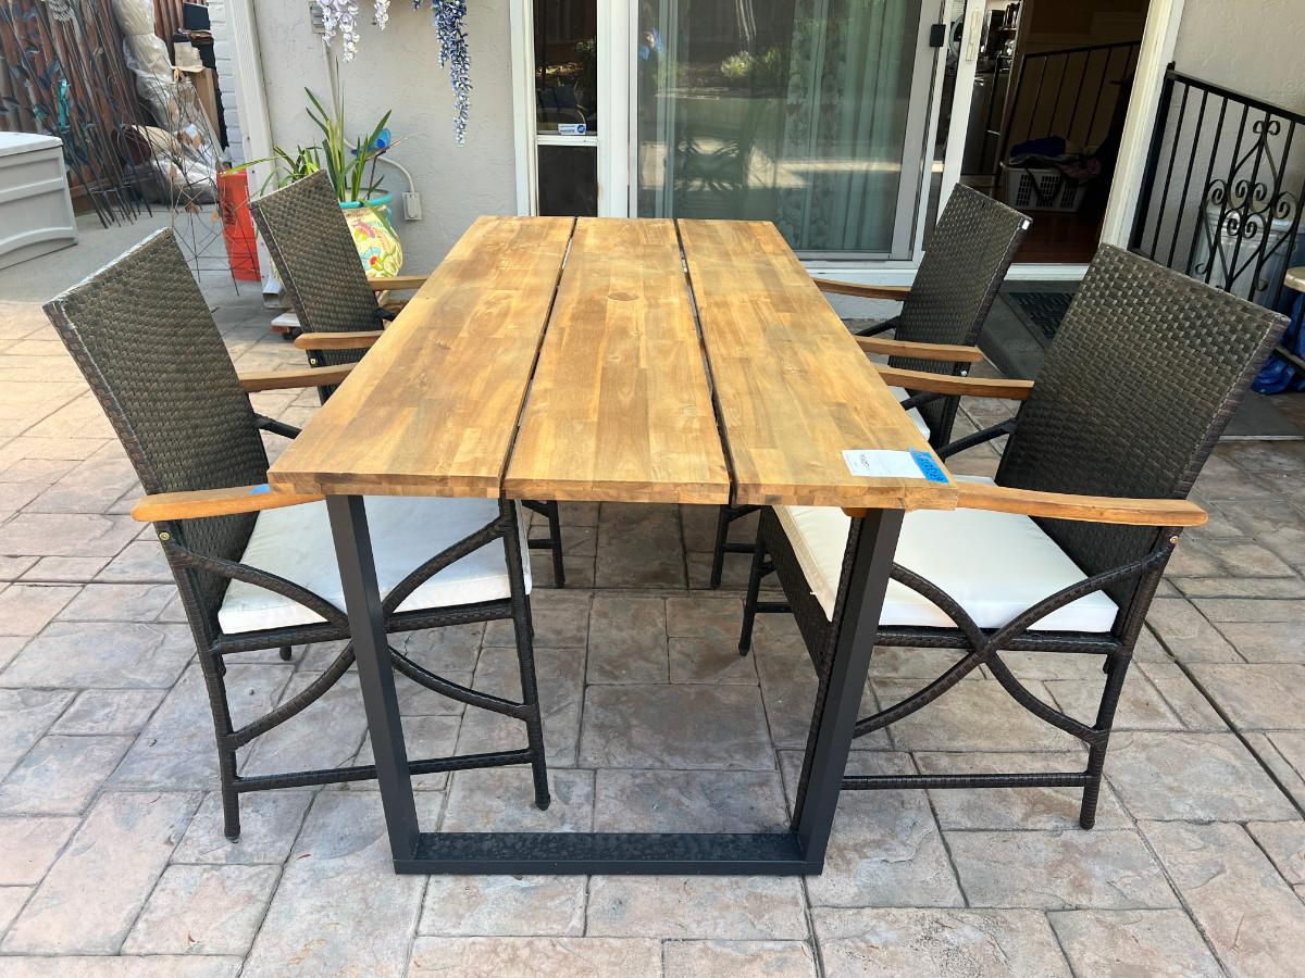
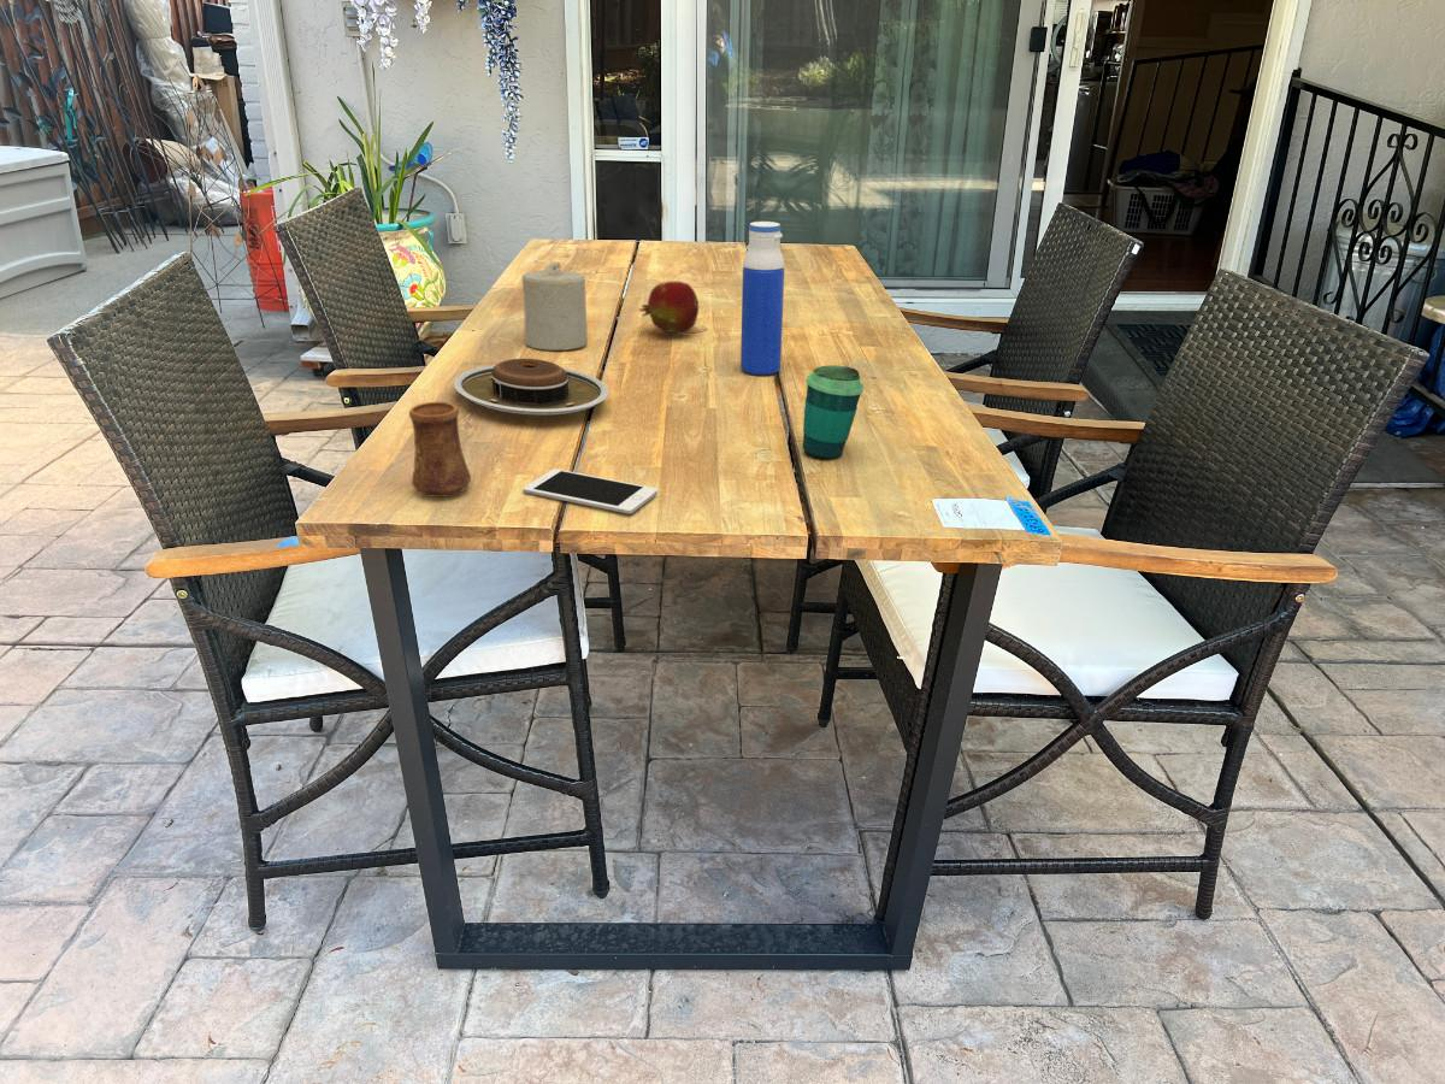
+ fruit (668, 307)
+ plate (530, 382)
+ candle (553, 302)
+ water bottle (762, 299)
+ cup (832, 412)
+ cell phone (590, 490)
+ cup (437, 449)
